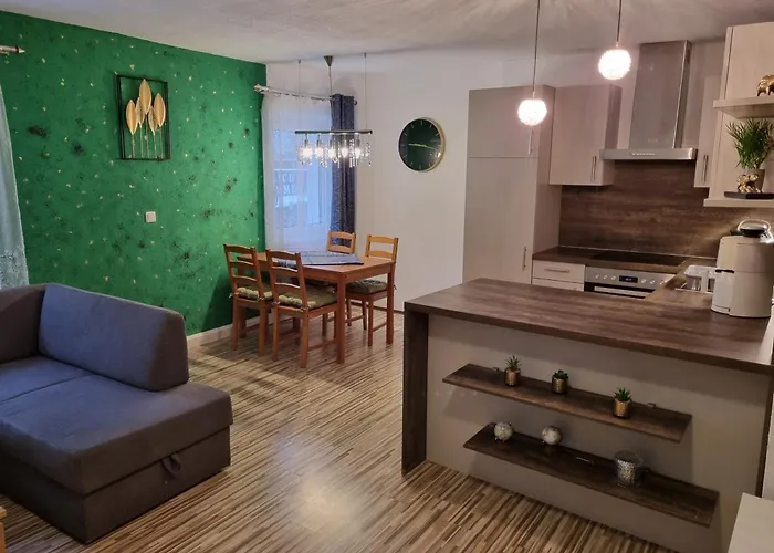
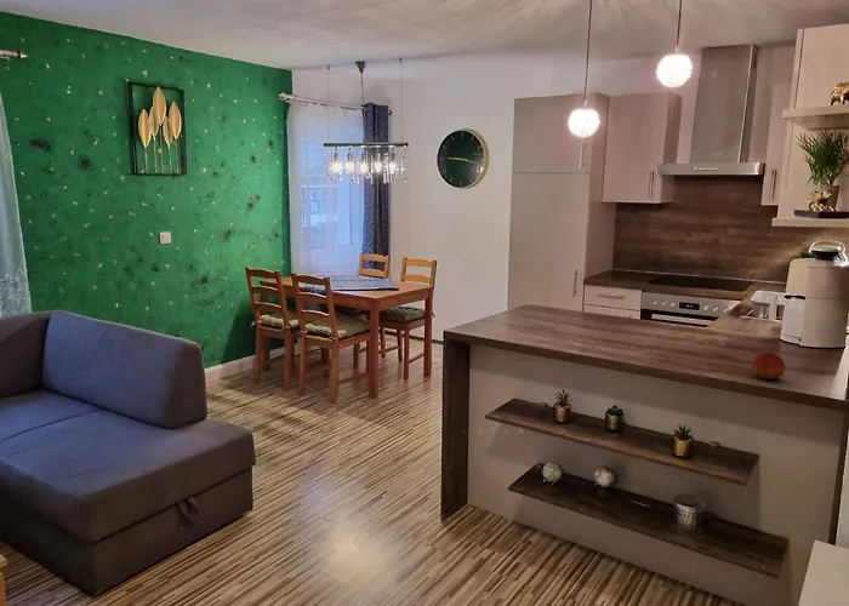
+ fruit (768, 365)
